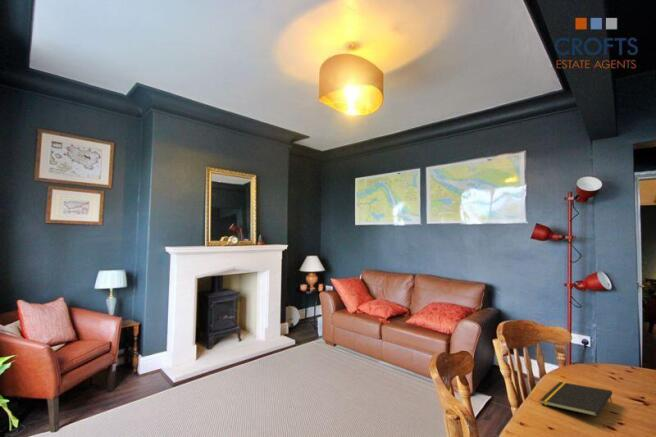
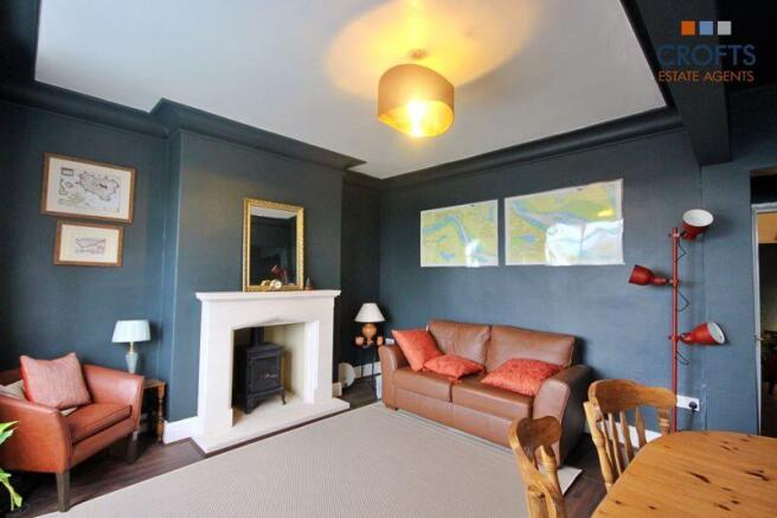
- notepad (576, 397)
